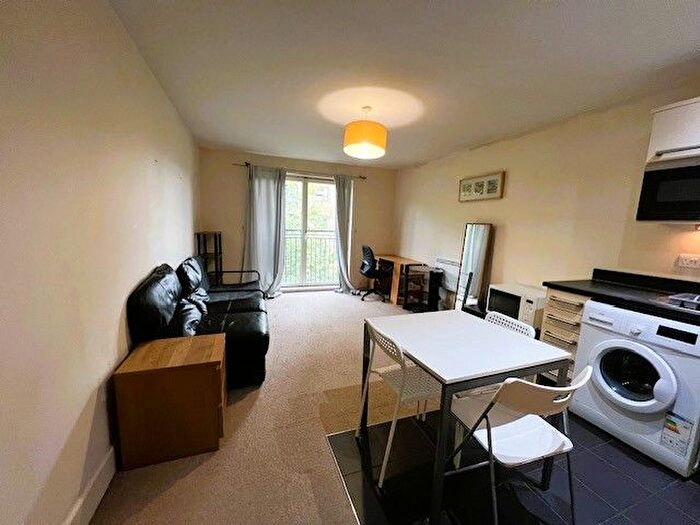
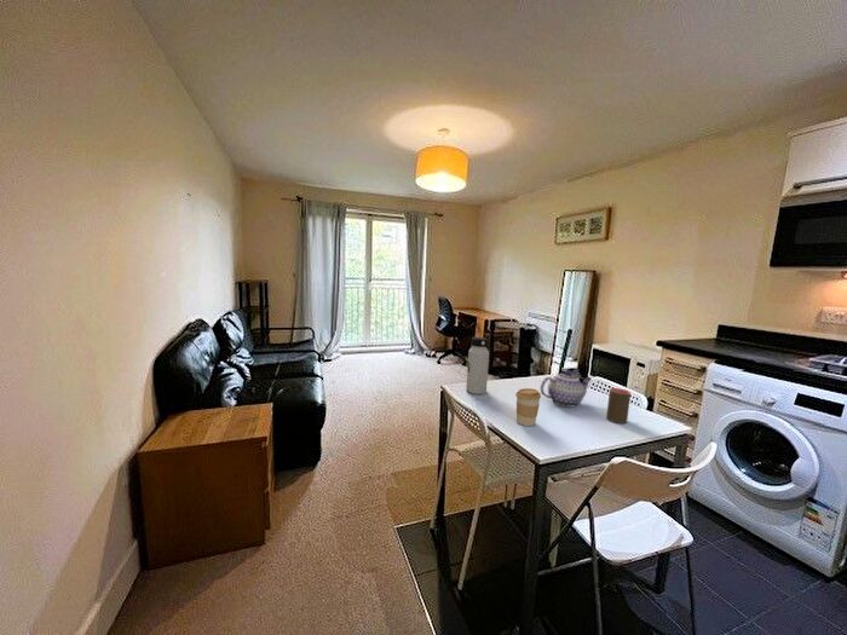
+ cup (618, 405)
+ coffee cup (526, 405)
+ teapot (565, 386)
+ water bottle (478, 364)
